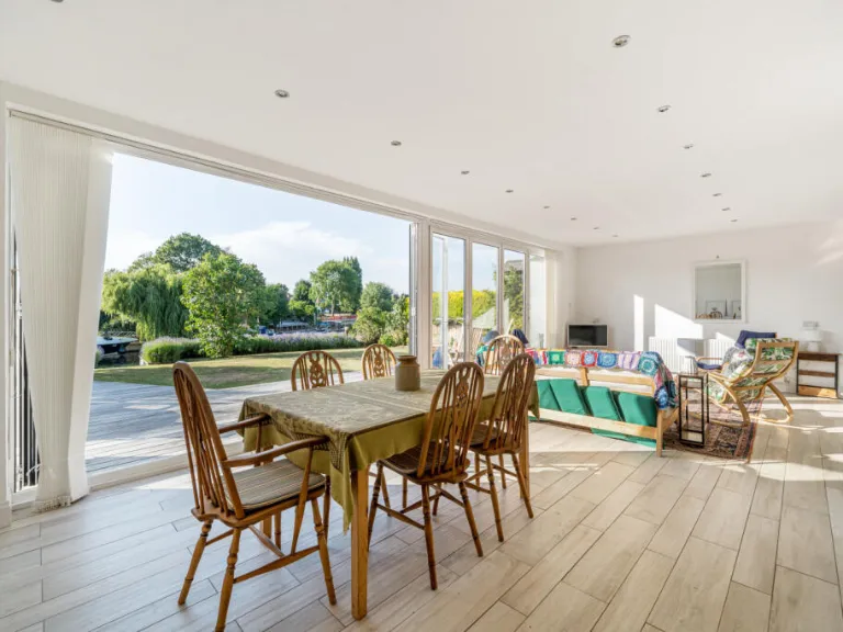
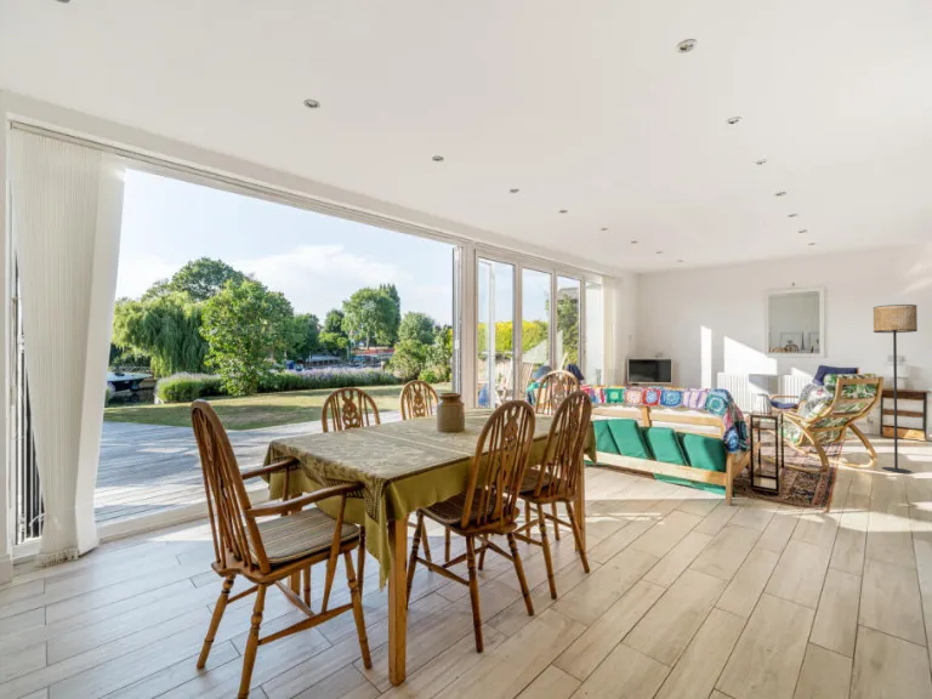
+ floor lamp (894, 387)
